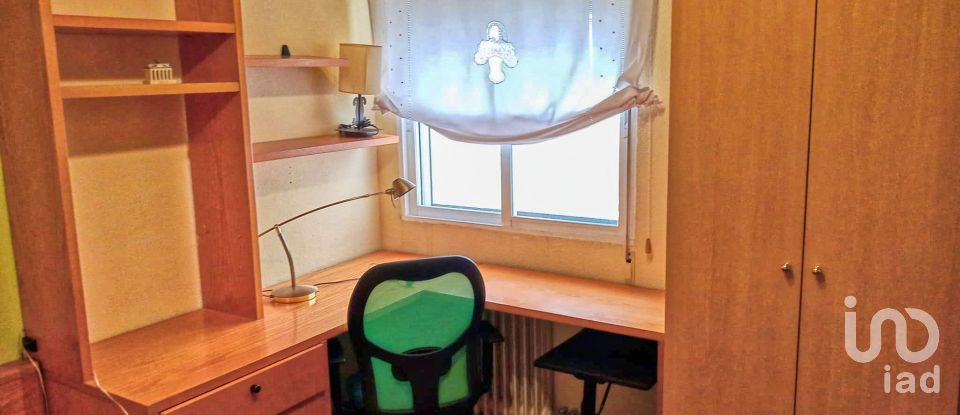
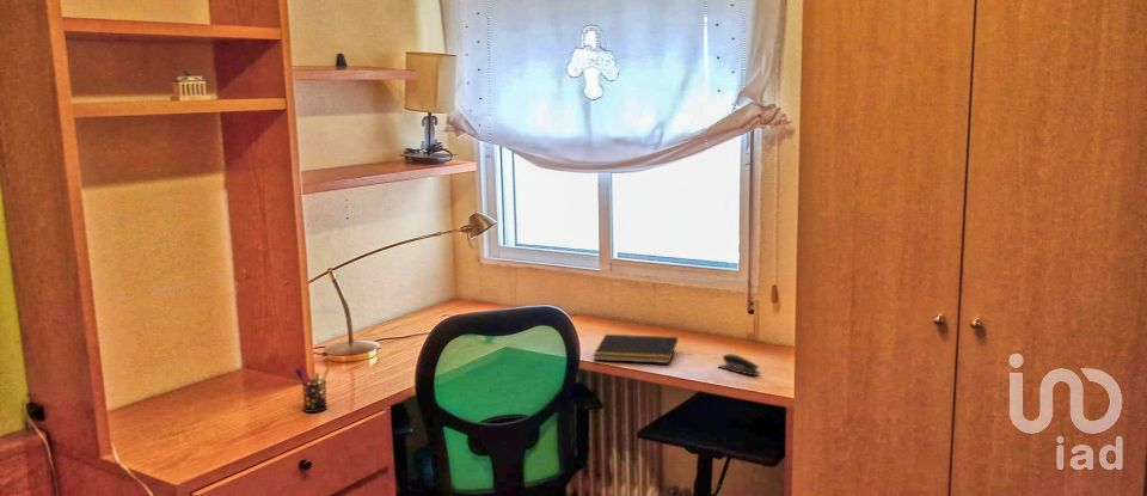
+ pen holder (313, 386)
+ notepad (636, 348)
+ stapler (738, 363)
